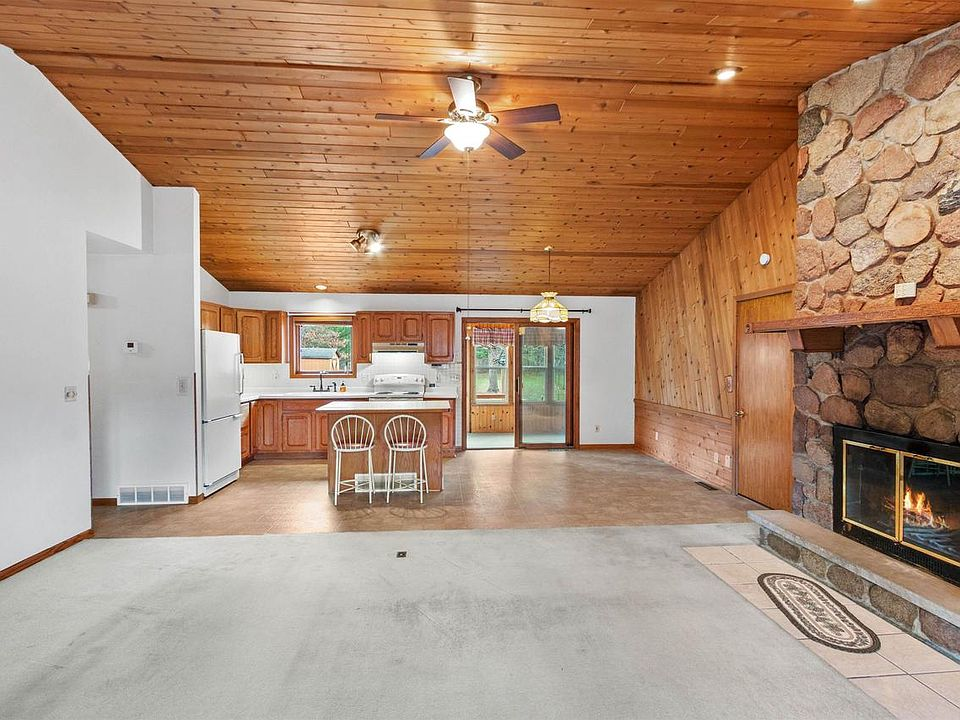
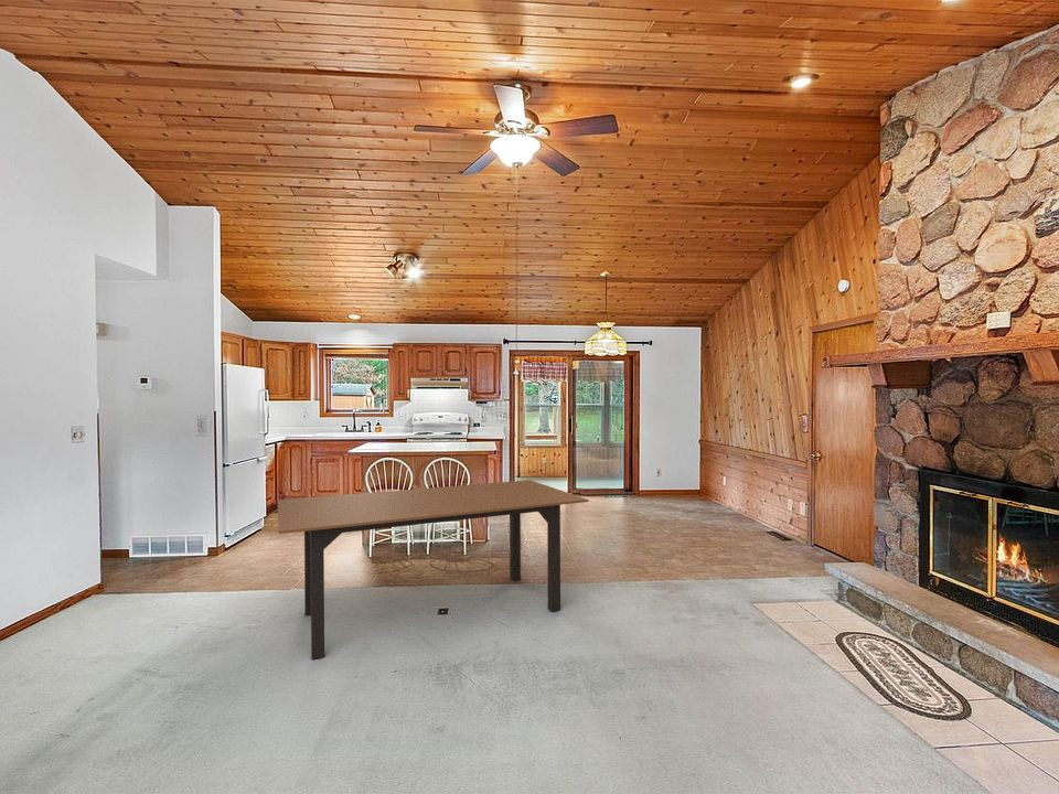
+ dining table (429, 523)
